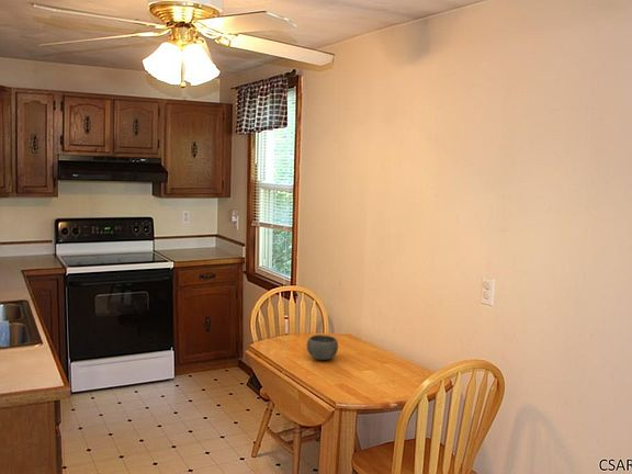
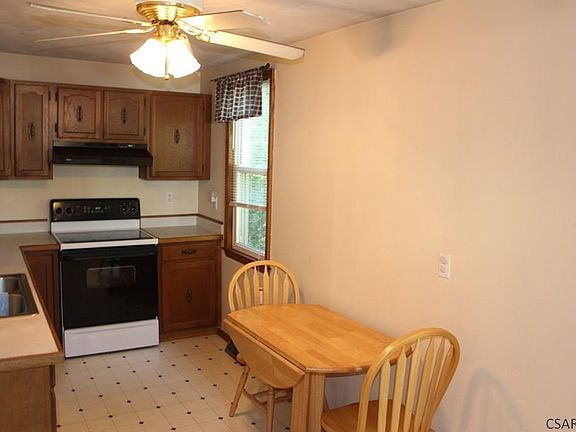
- bowl (321, 348)
